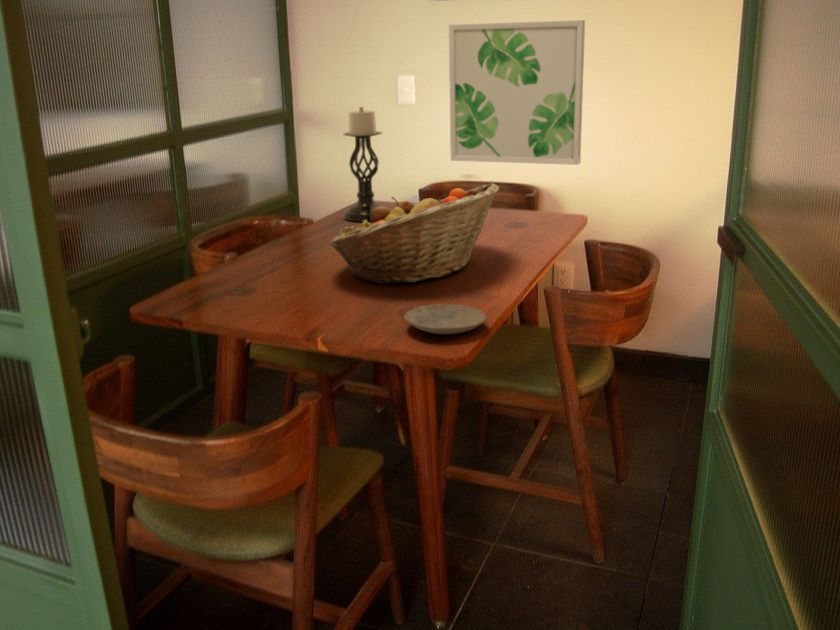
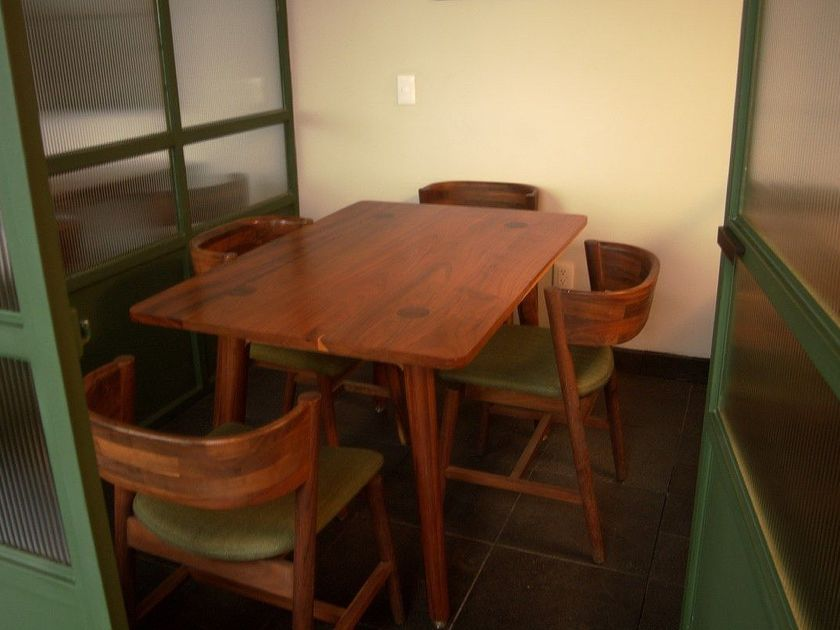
- candle holder (364, 161)
- wall art (514, 93)
- fruit basket (417, 228)
- plate (445, 321)
